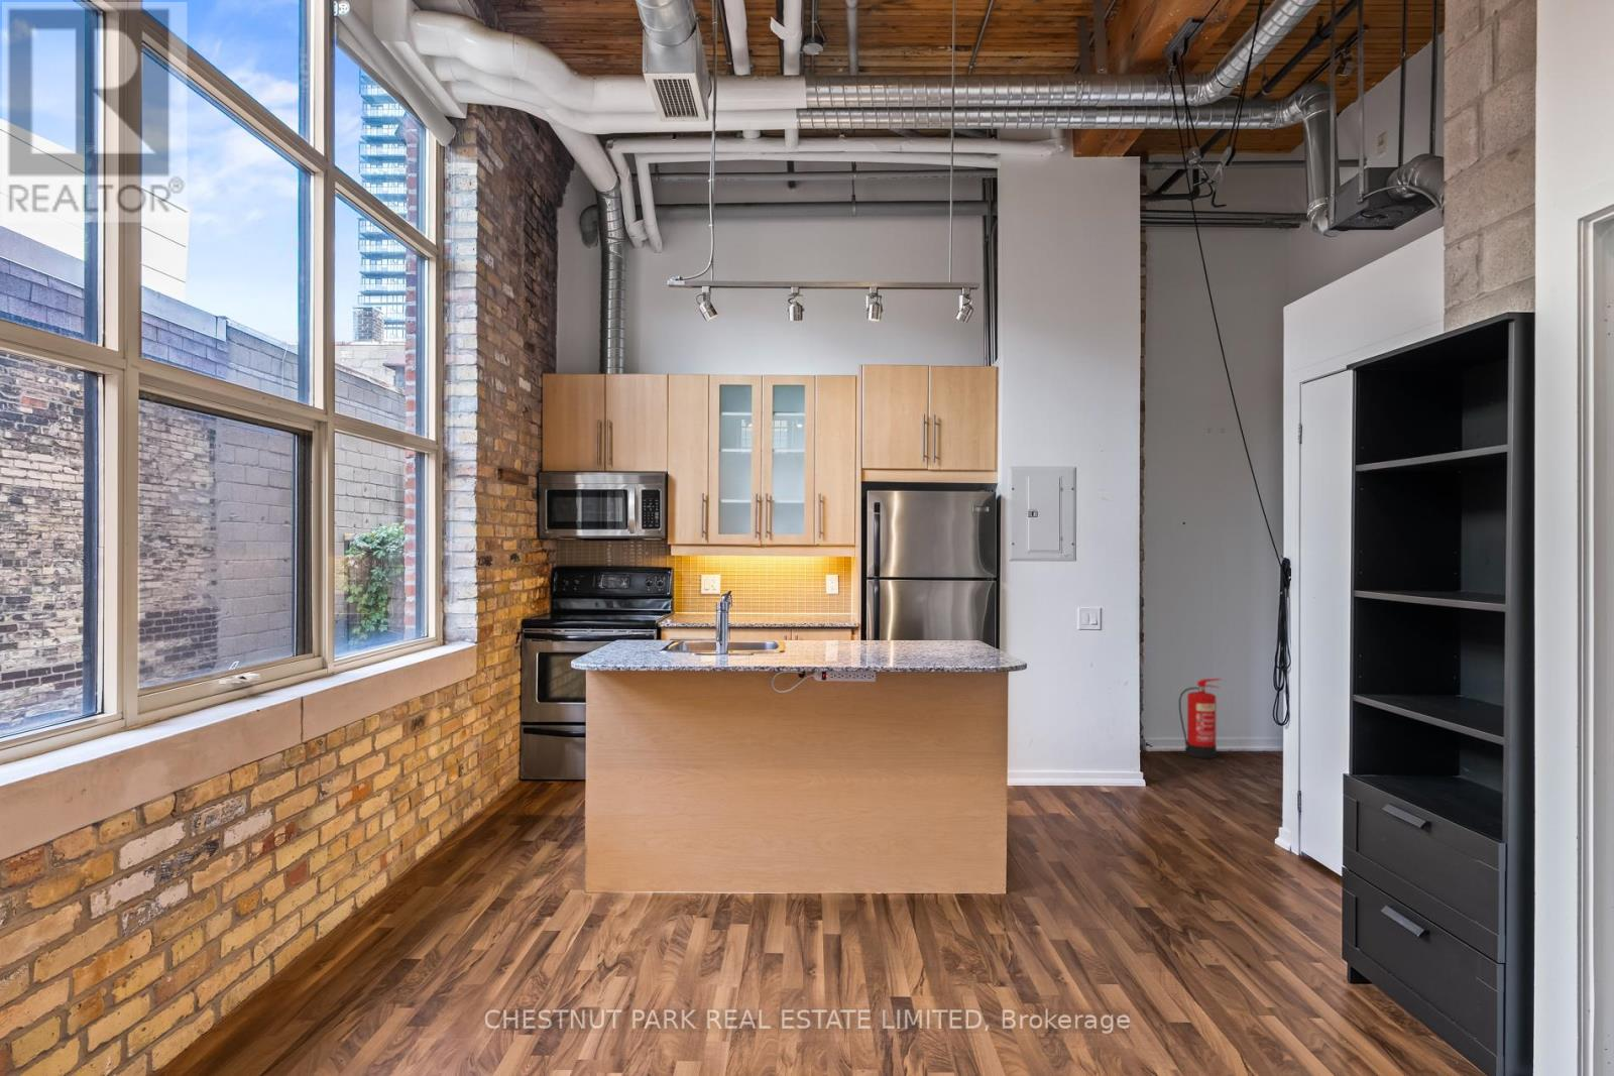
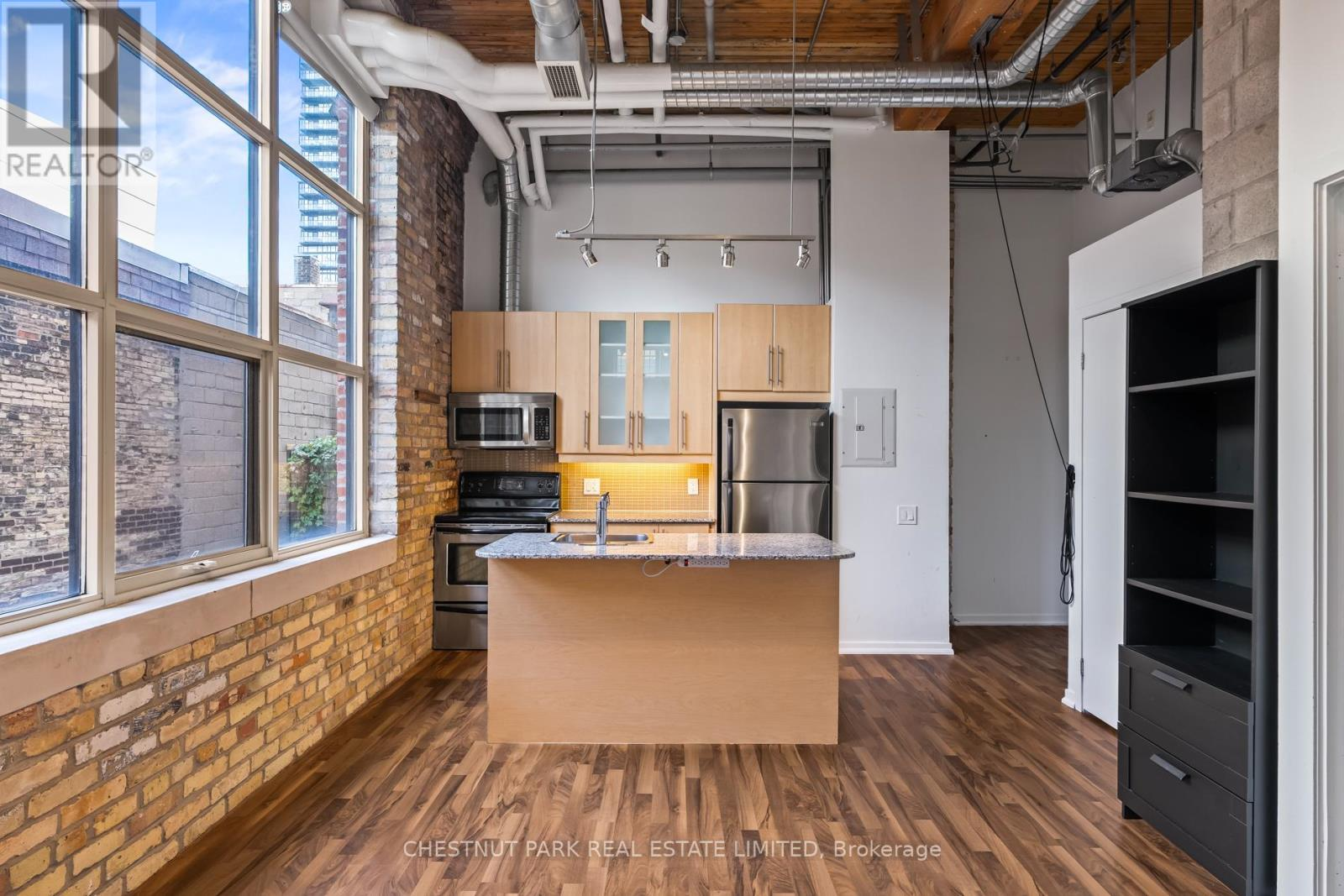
- fire extinguisher (1200, 716)
